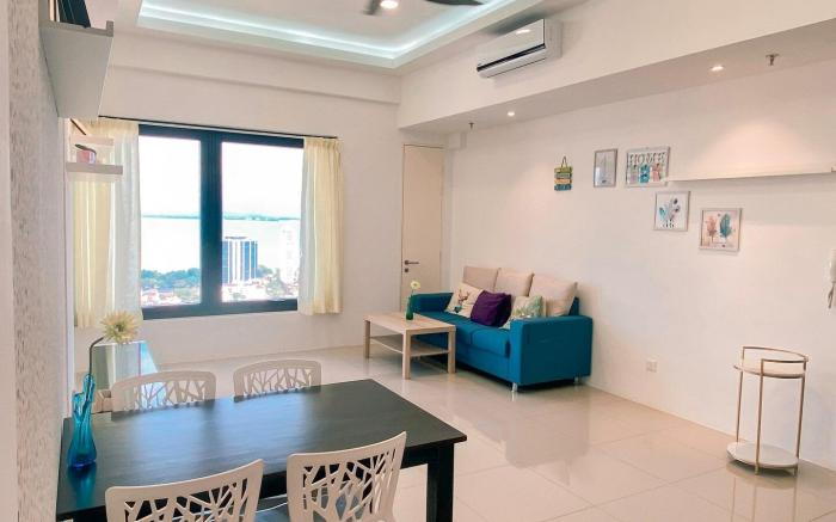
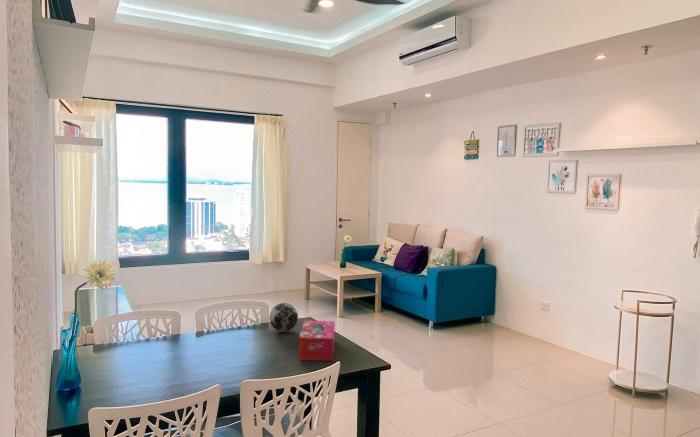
+ decorative orb (283, 317)
+ tissue box (317, 339)
